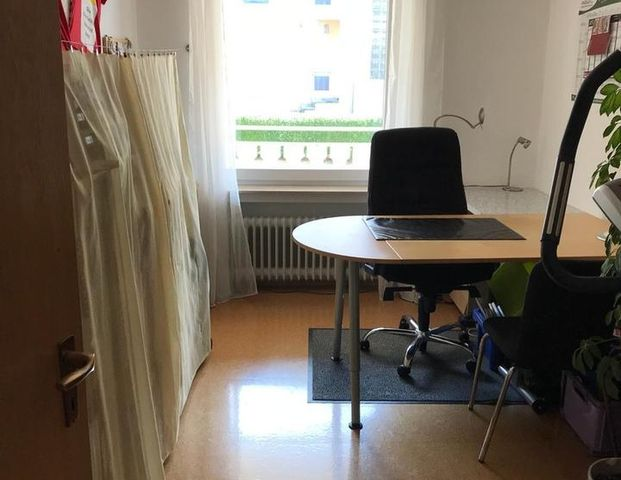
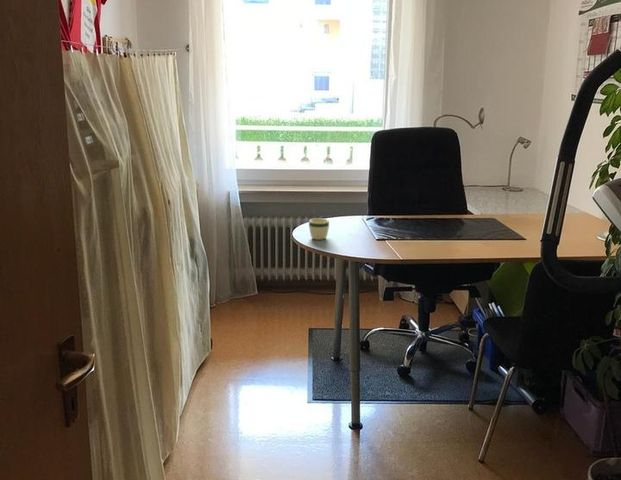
+ mug (320, 228)
